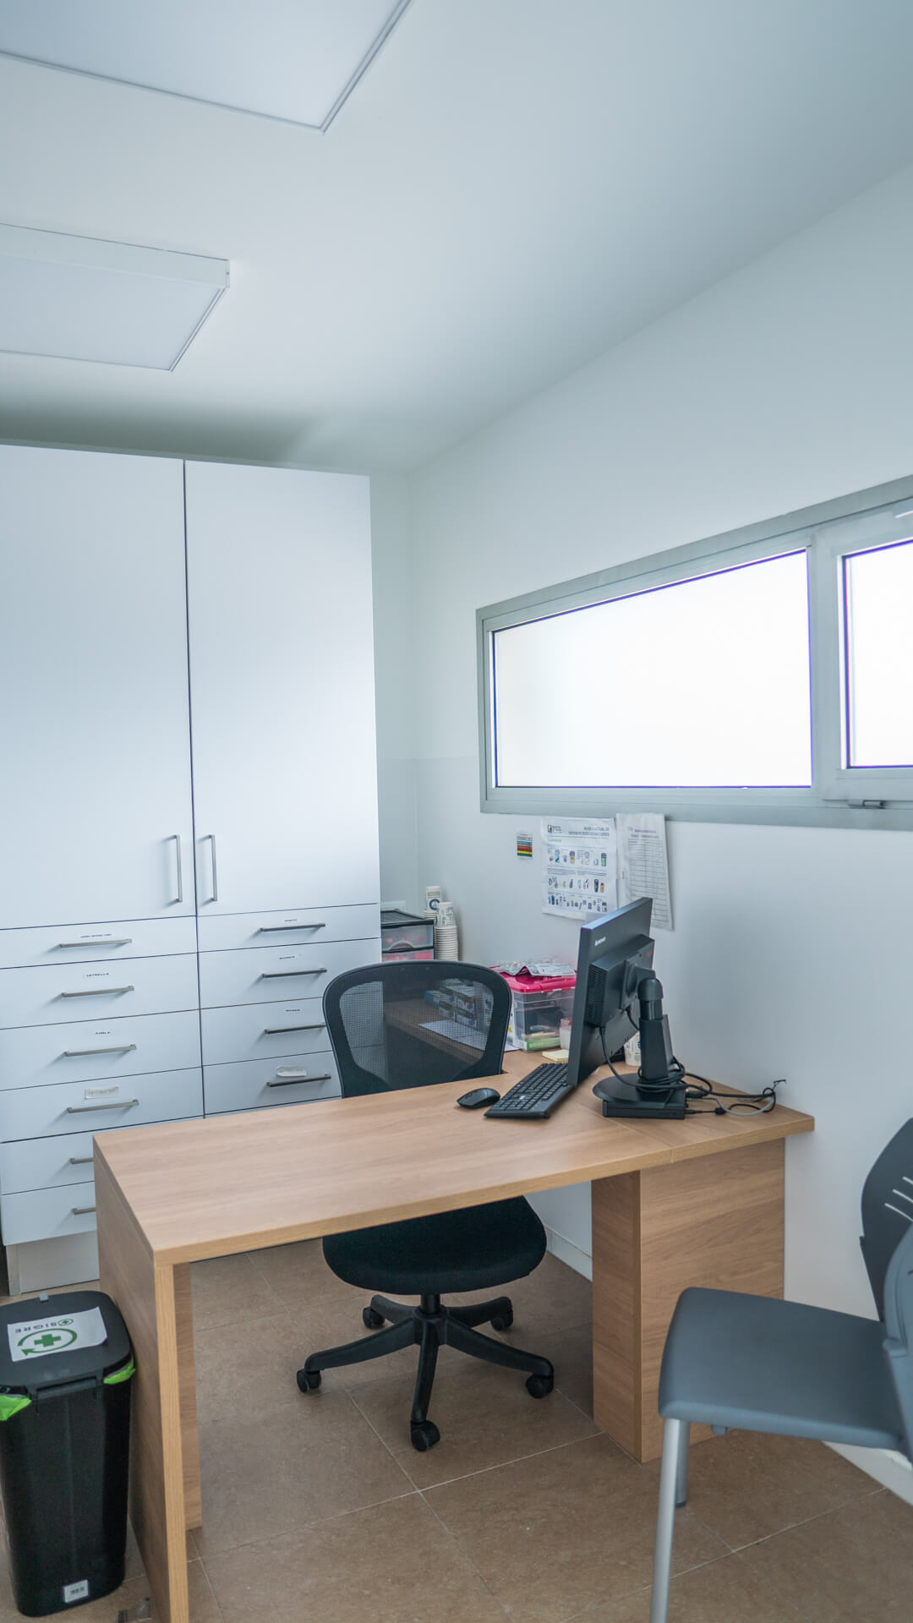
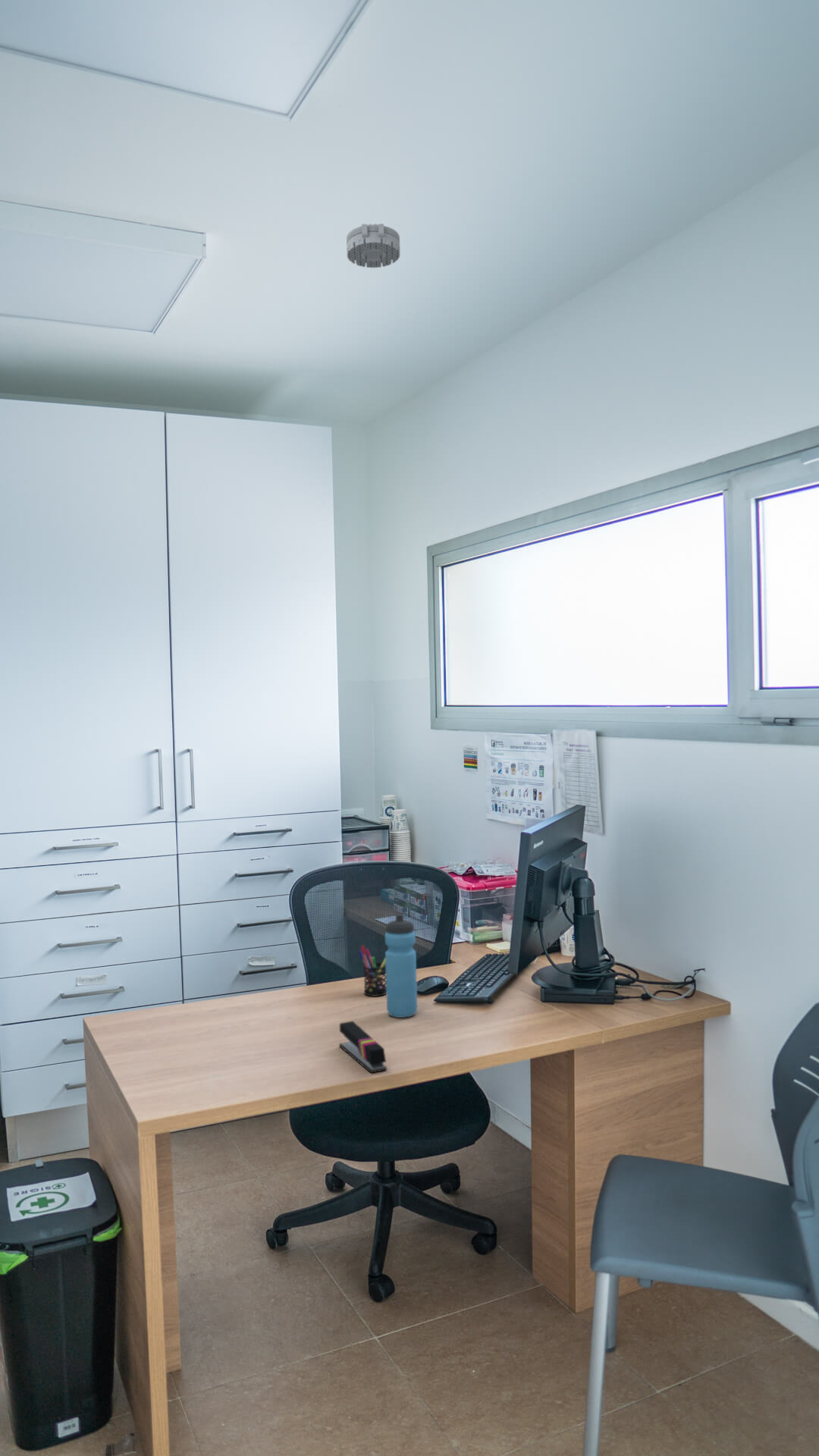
+ water bottle (400, 964)
+ stapler (362, 1045)
+ smoke detector (373, 245)
+ pen holder (373, 970)
